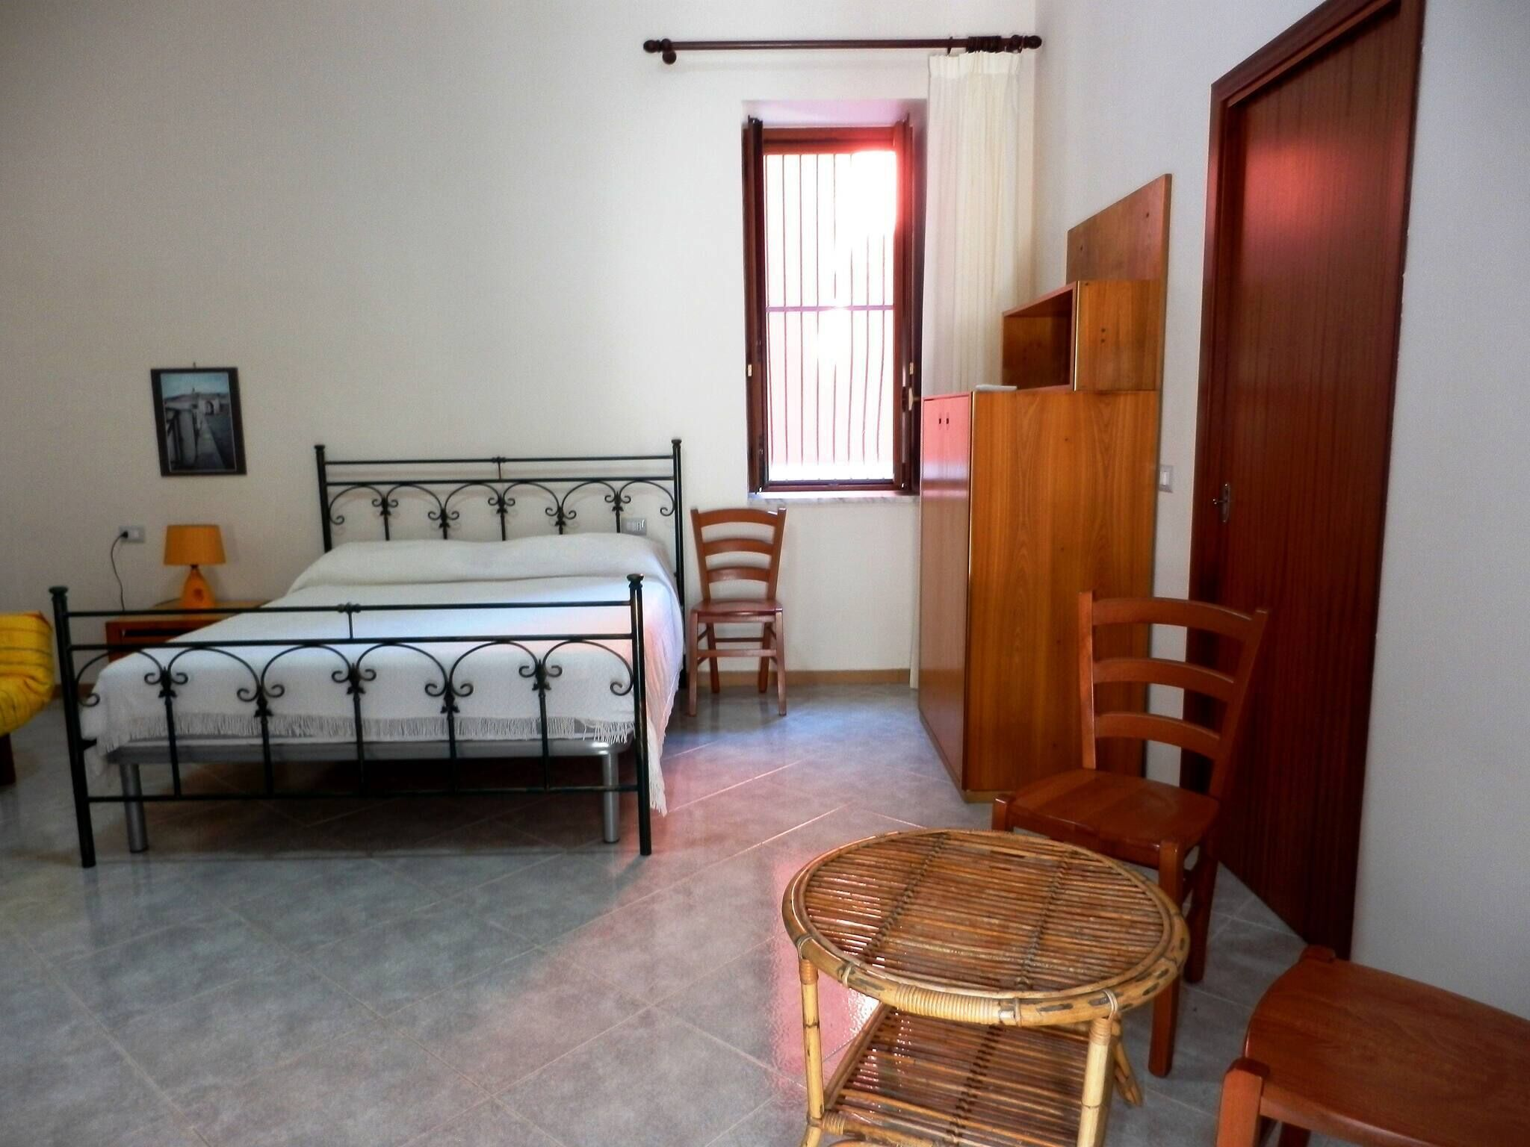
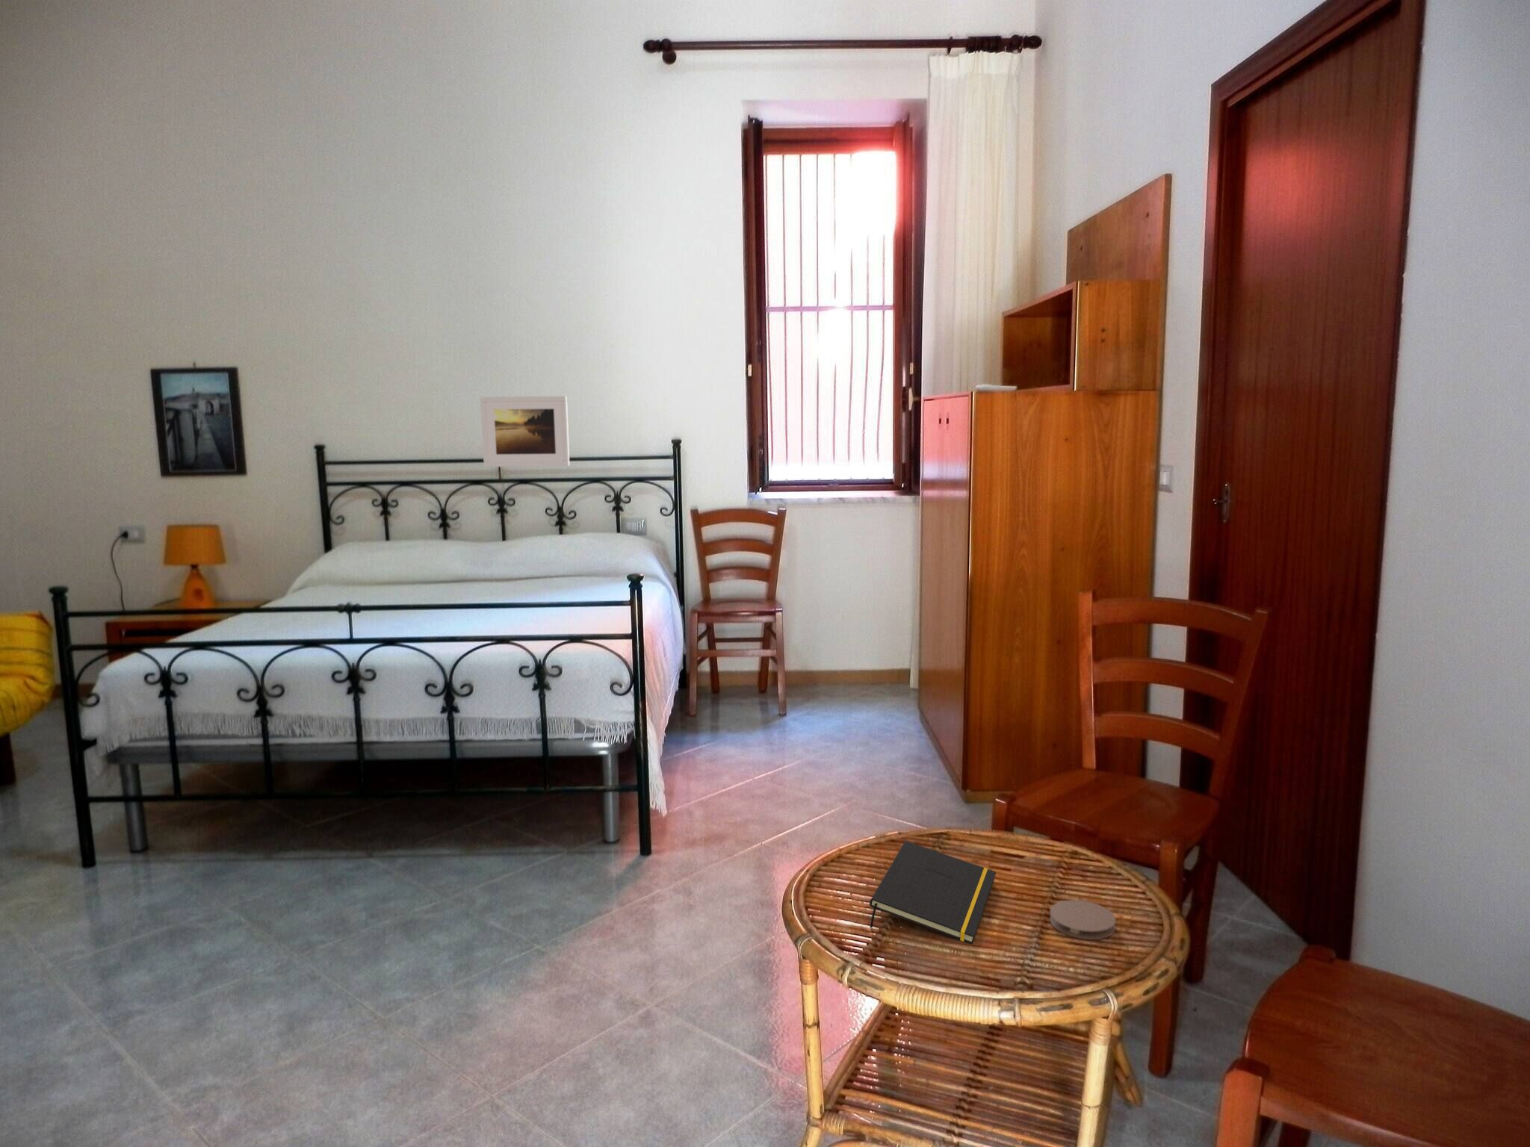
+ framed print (525, 431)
+ notepad (935, 888)
+ coaster (1082, 918)
